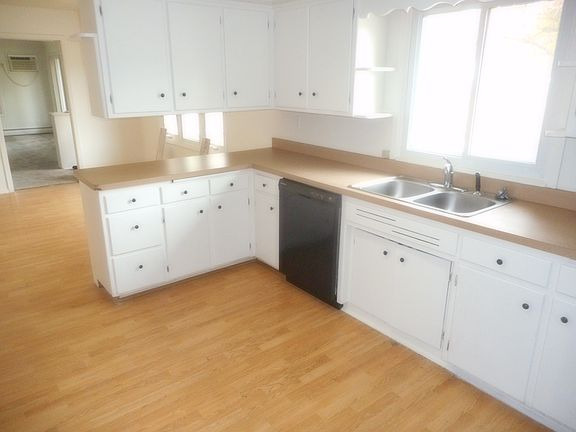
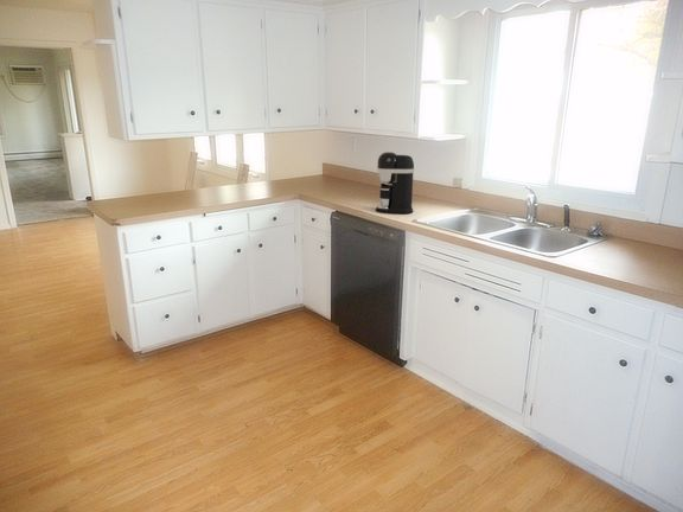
+ coffee maker (395, 181)
